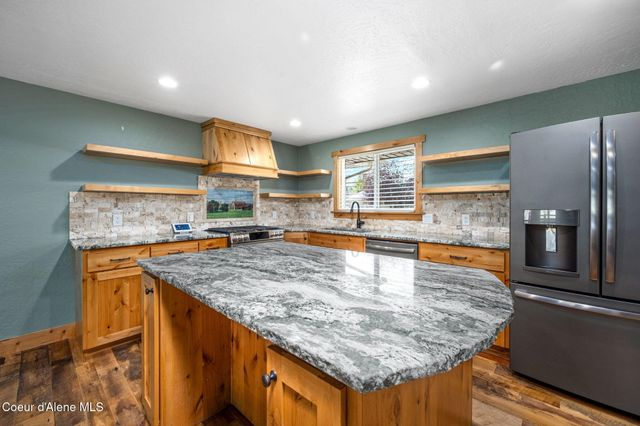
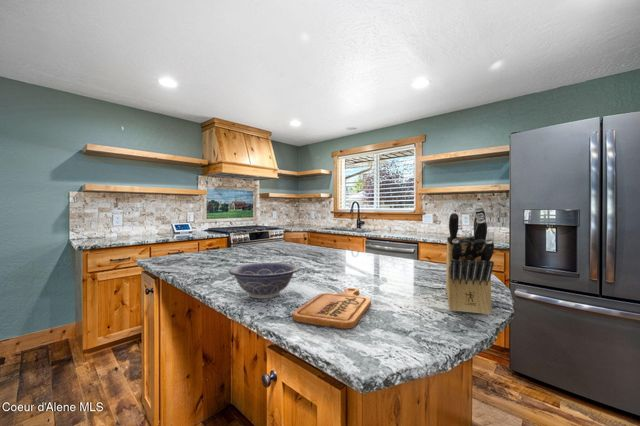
+ decorative bowl (264, 281)
+ cutting board (339, 303)
+ knife block (466, 256)
